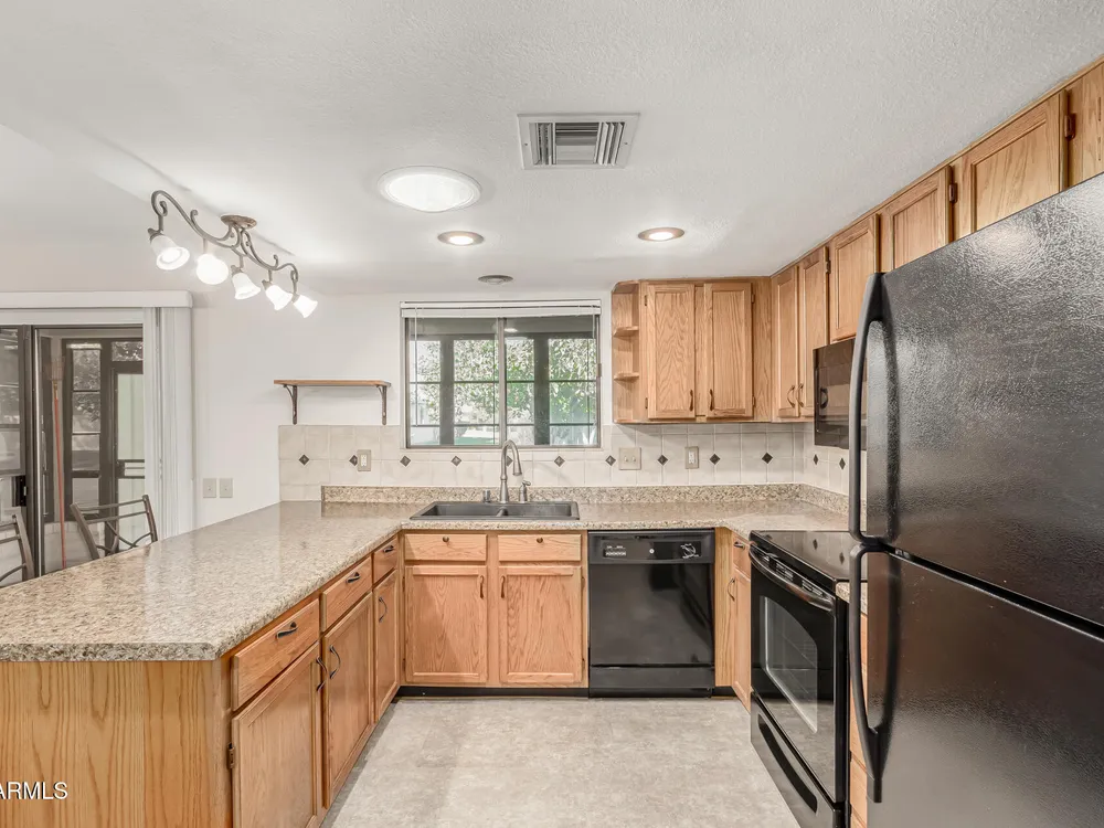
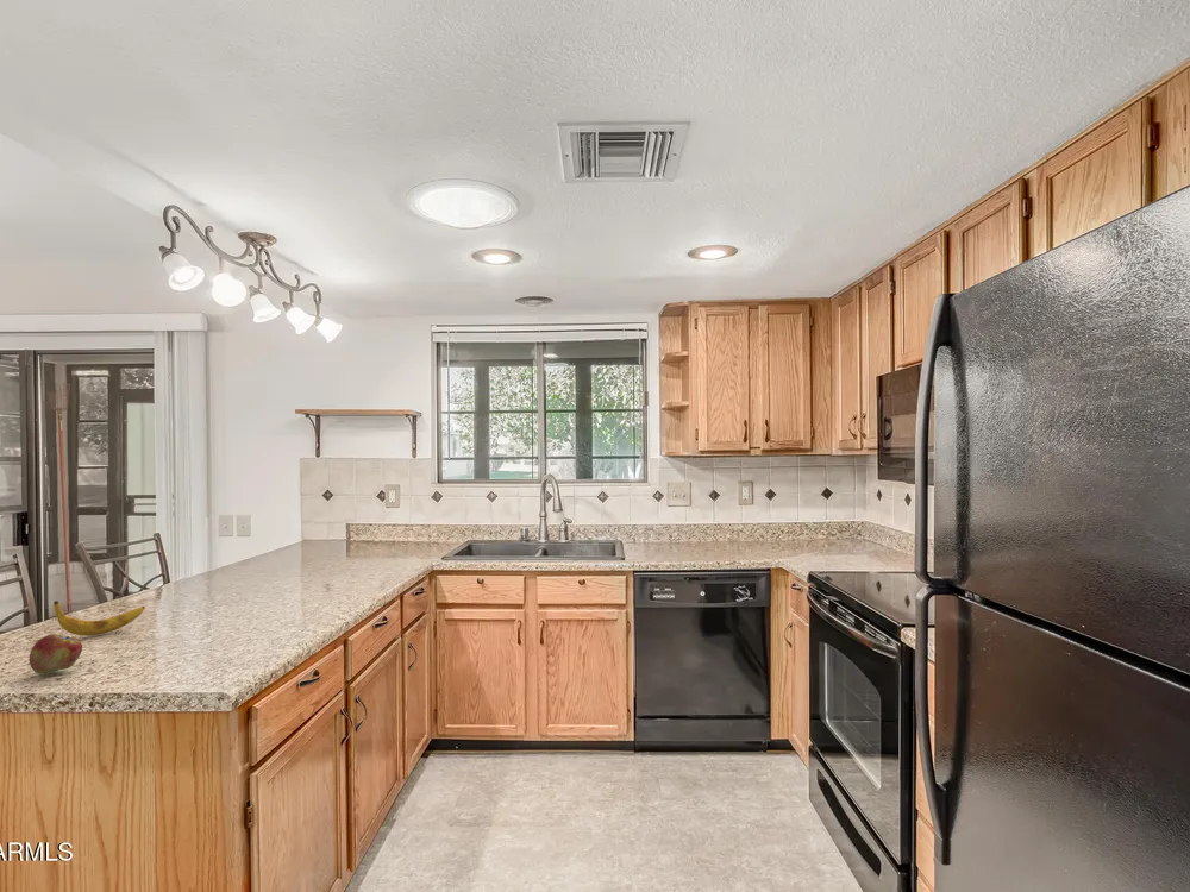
+ fruit (56, 653)
+ banana (101, 620)
